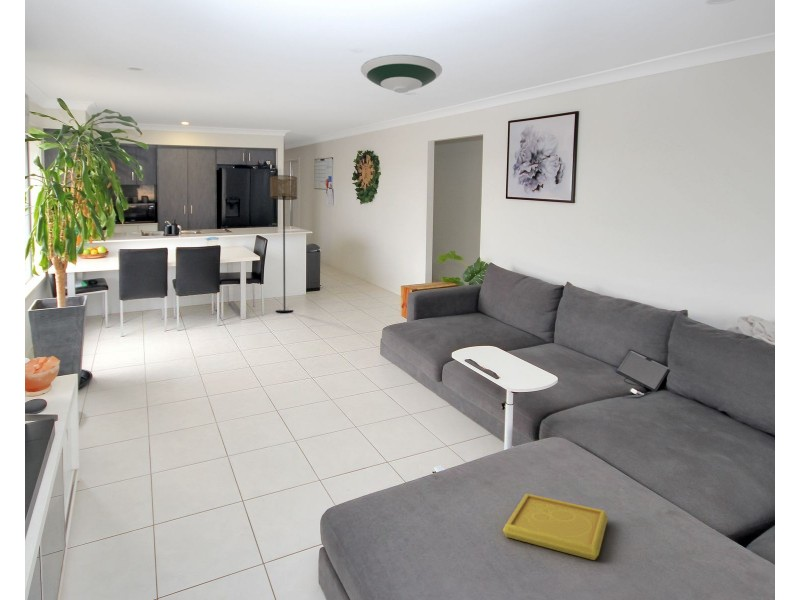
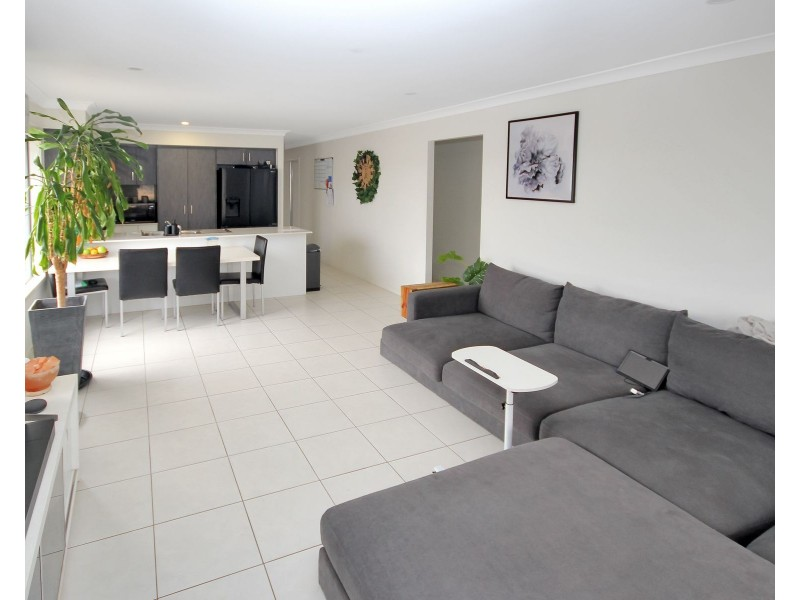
- serving tray (556, 523)
- floor lamp (284, 244)
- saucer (401, 80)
